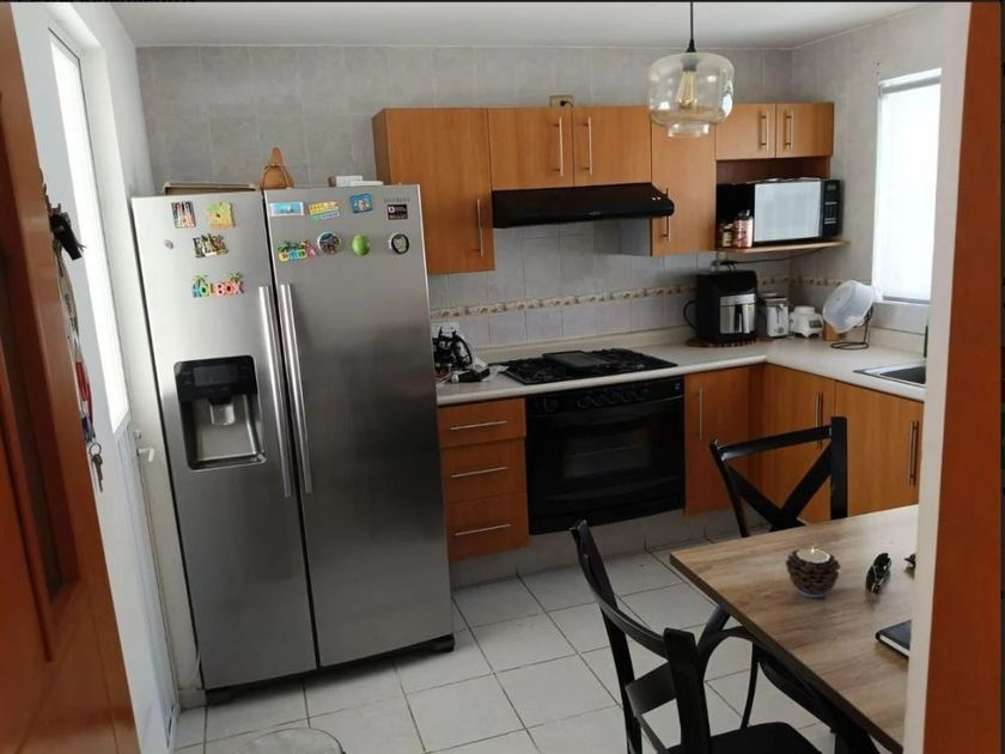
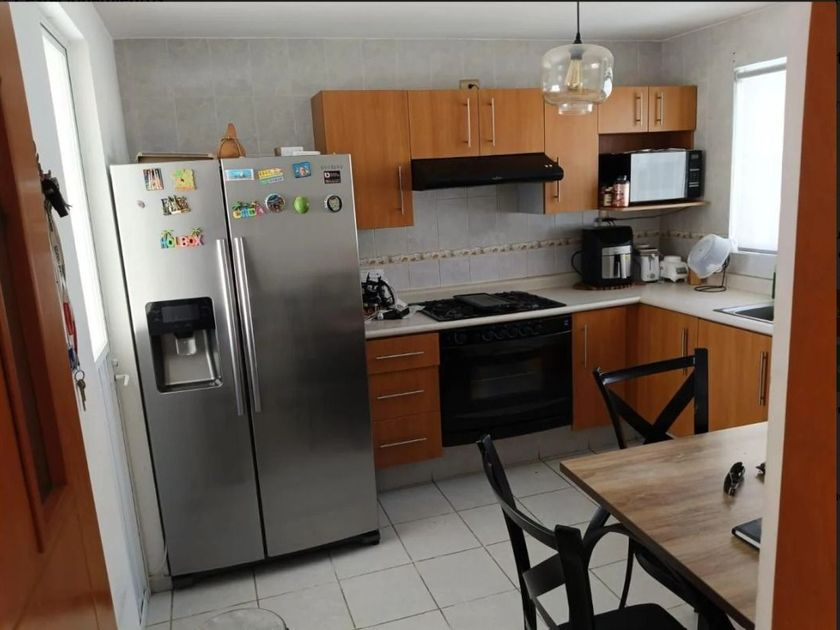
- candle (812, 568)
